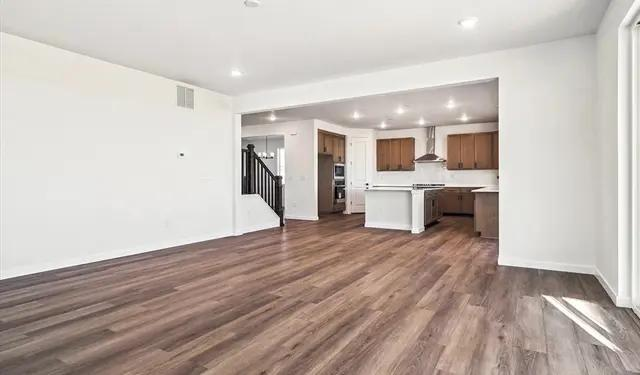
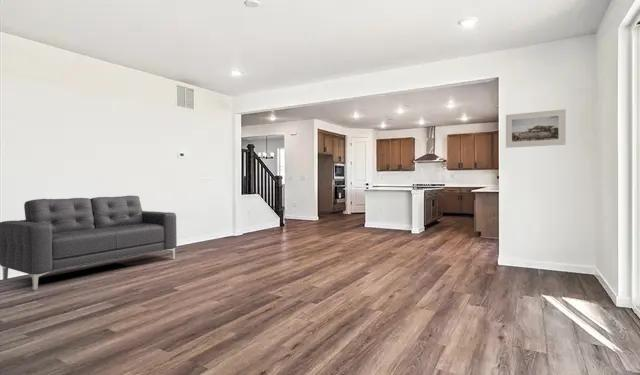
+ sofa (98, 232)
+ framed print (534, 129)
